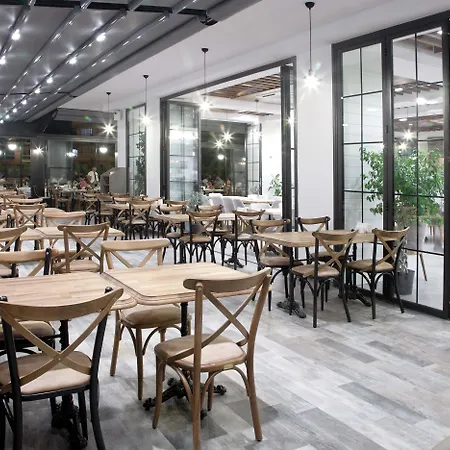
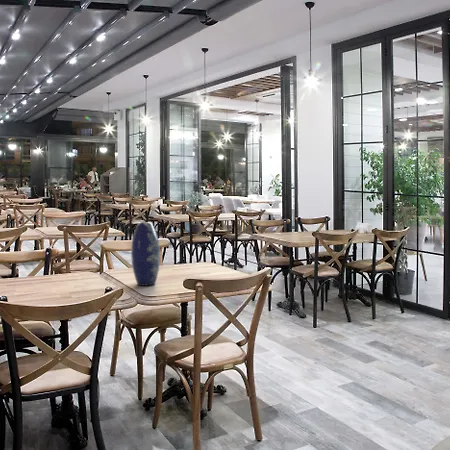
+ vase (145, 253)
